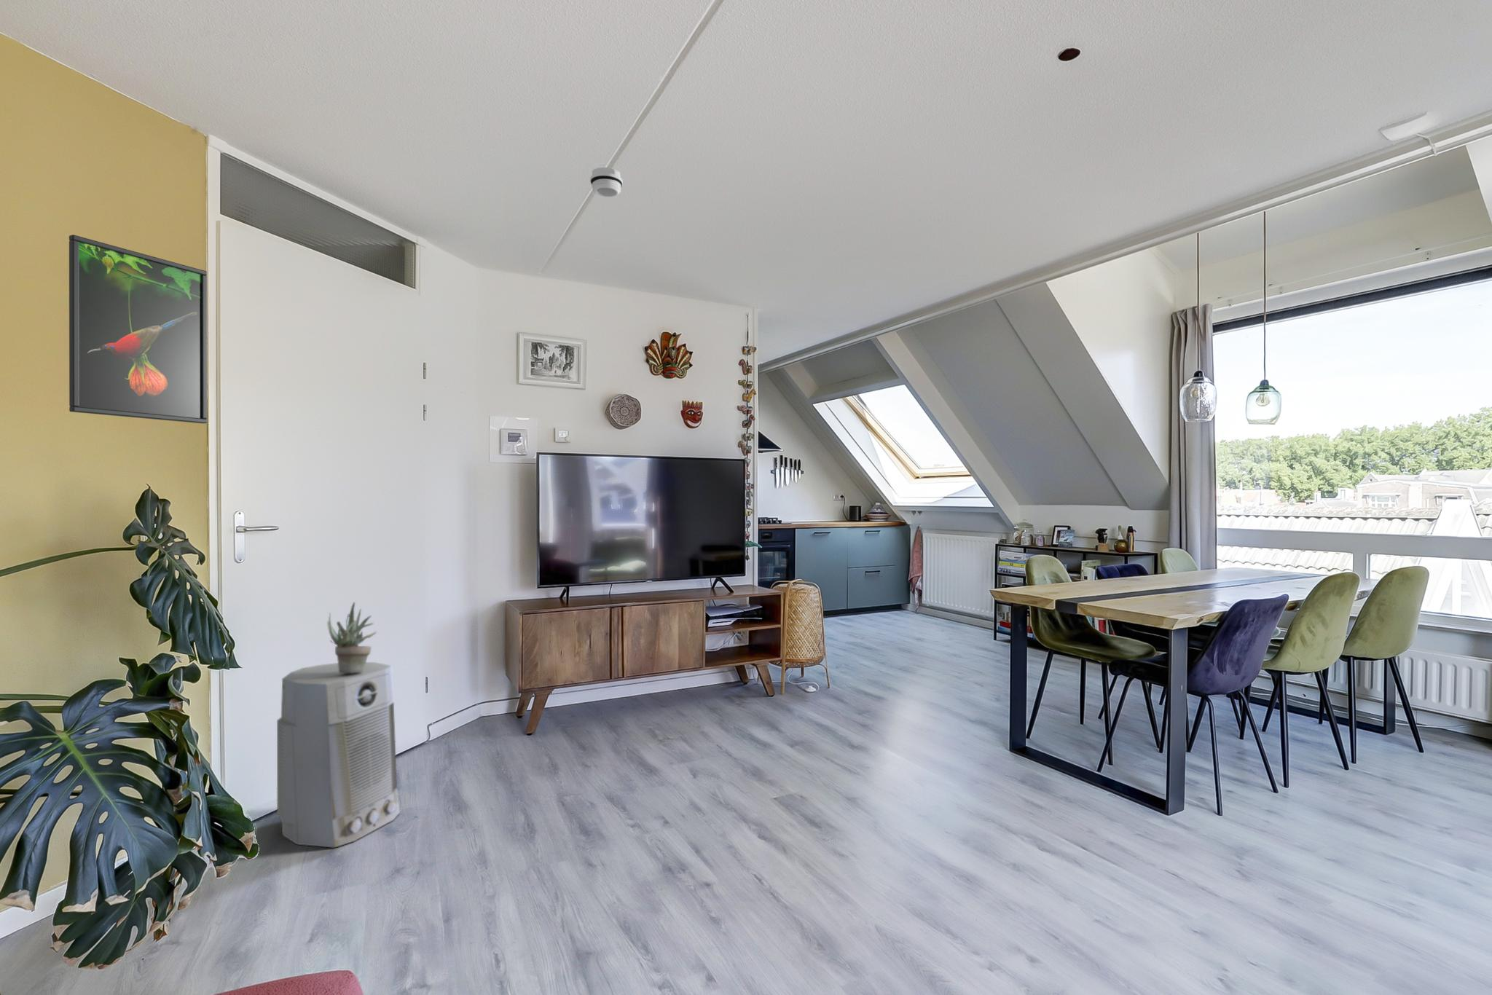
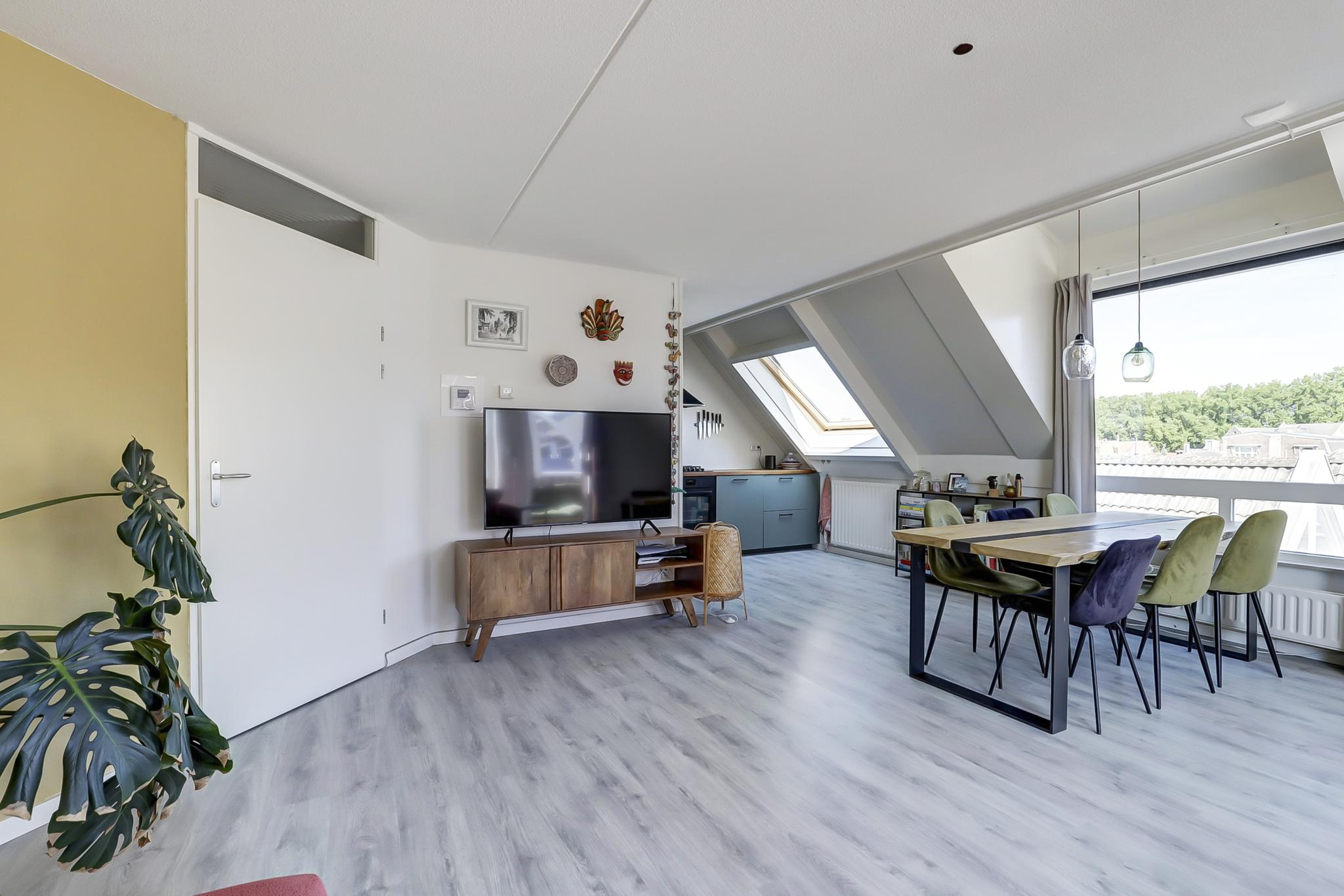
- air purifier (336, 746)
- succulent plant (353, 635)
- smoke detector (606, 183)
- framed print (143, 335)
